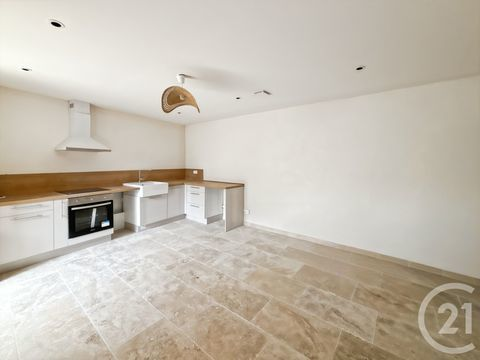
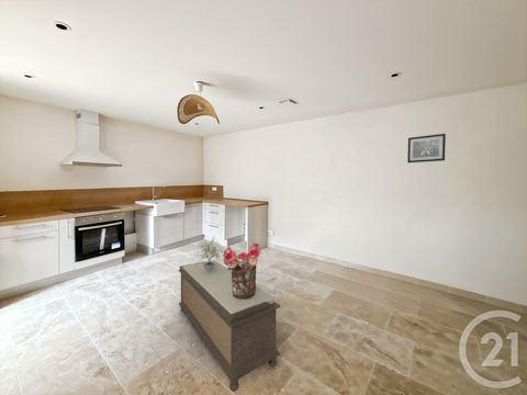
+ bench (220, 306)
+ potted plant (209, 252)
+ wall art (425, 148)
+ bouquet (242, 268)
